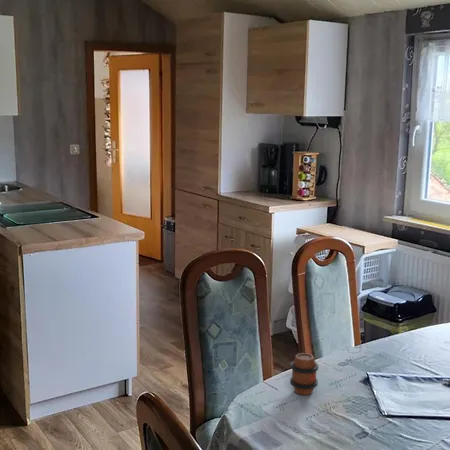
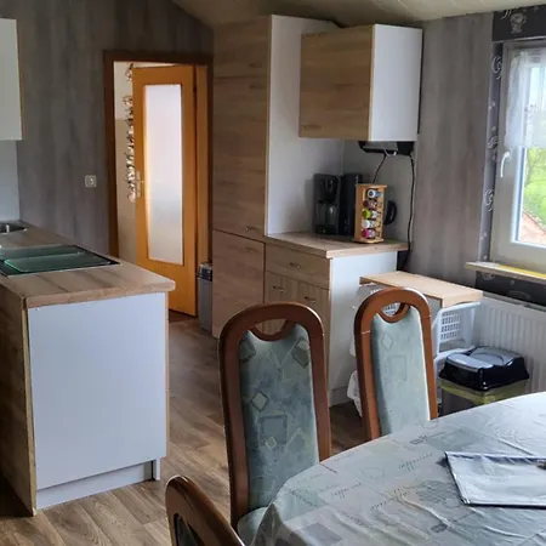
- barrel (304, 373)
